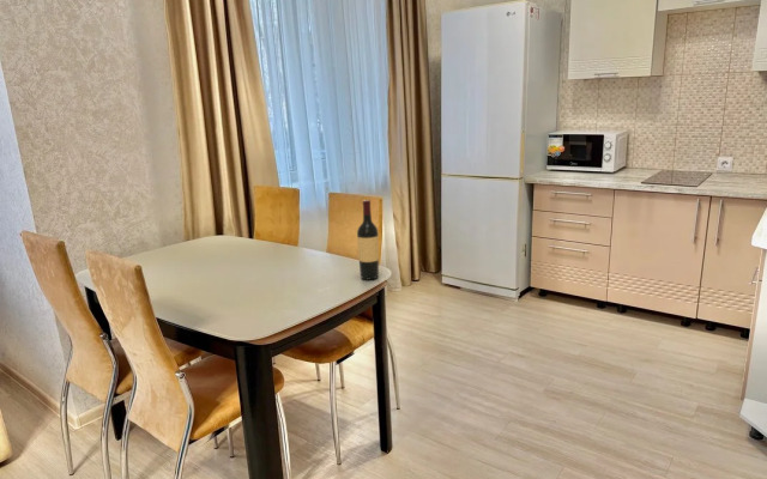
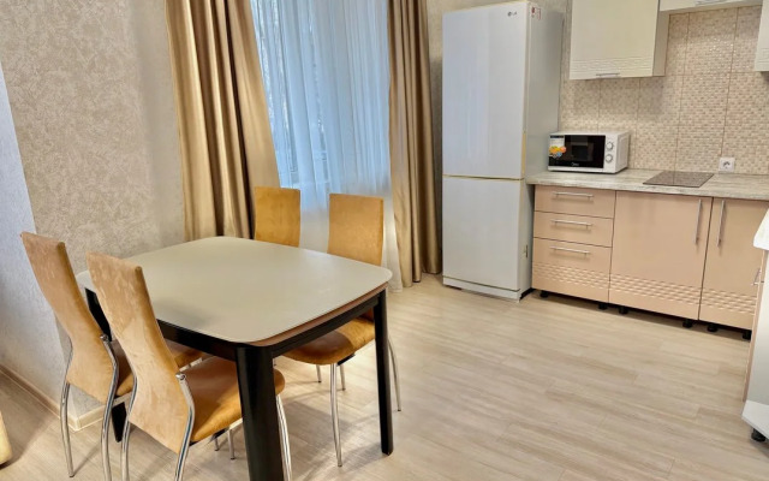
- wine bottle (368, 240)
